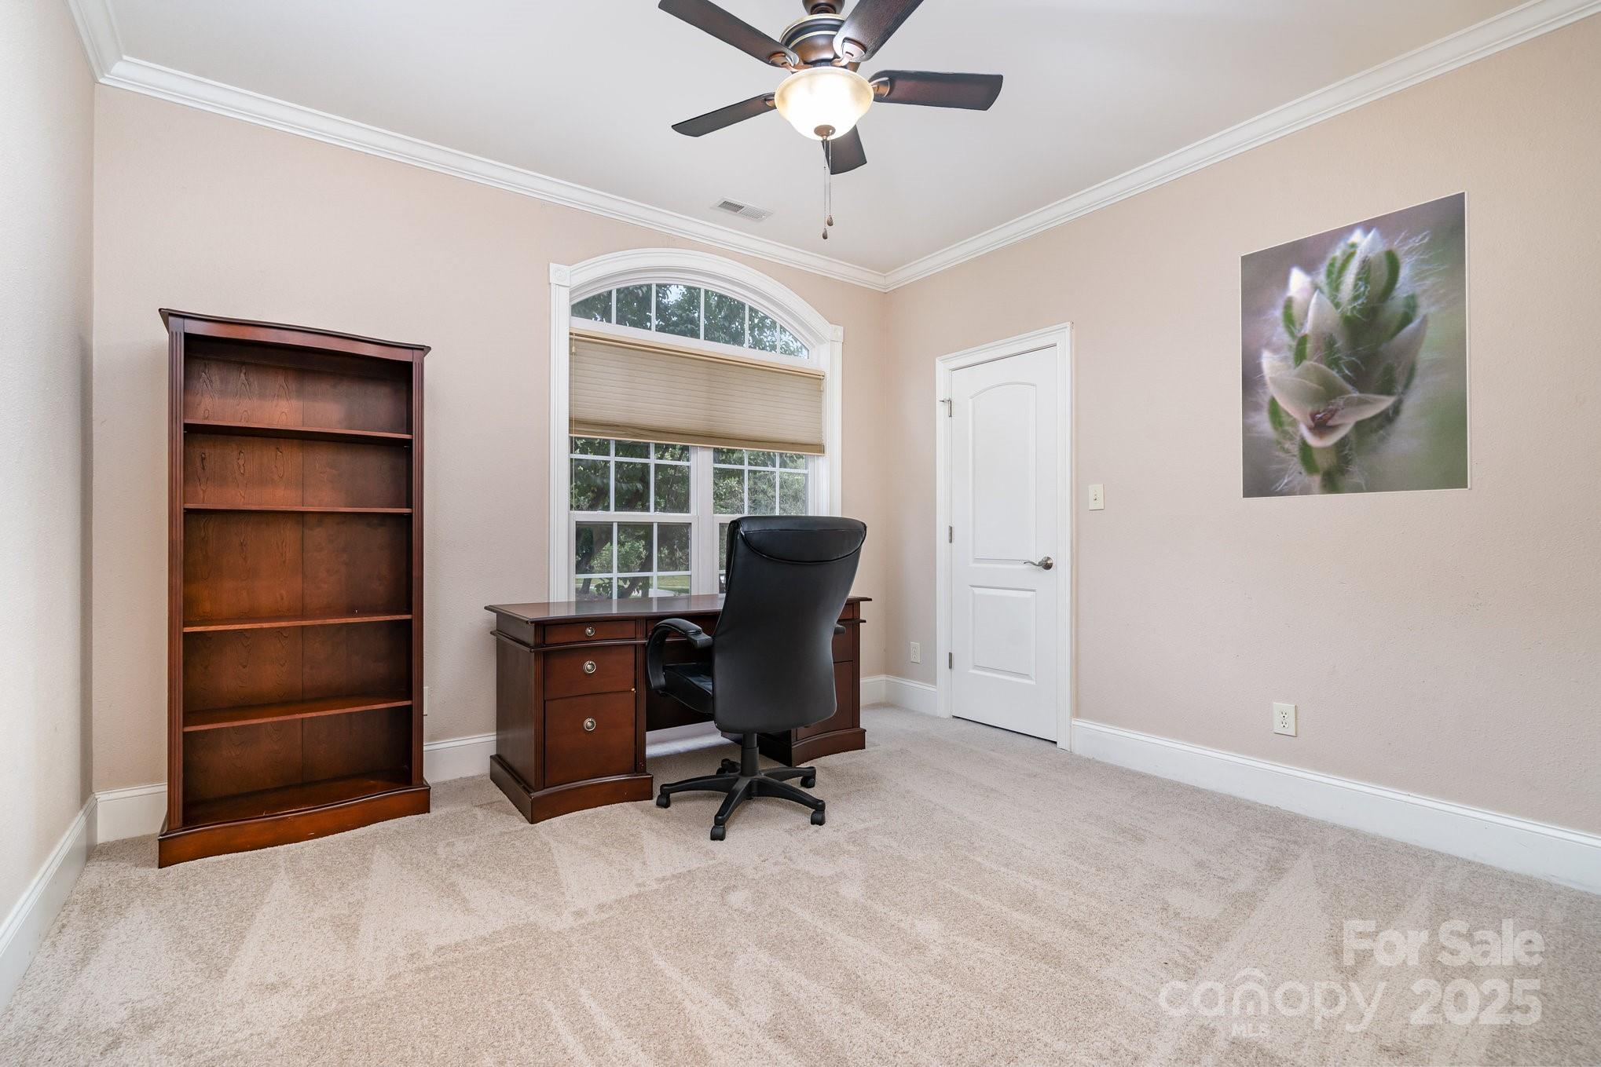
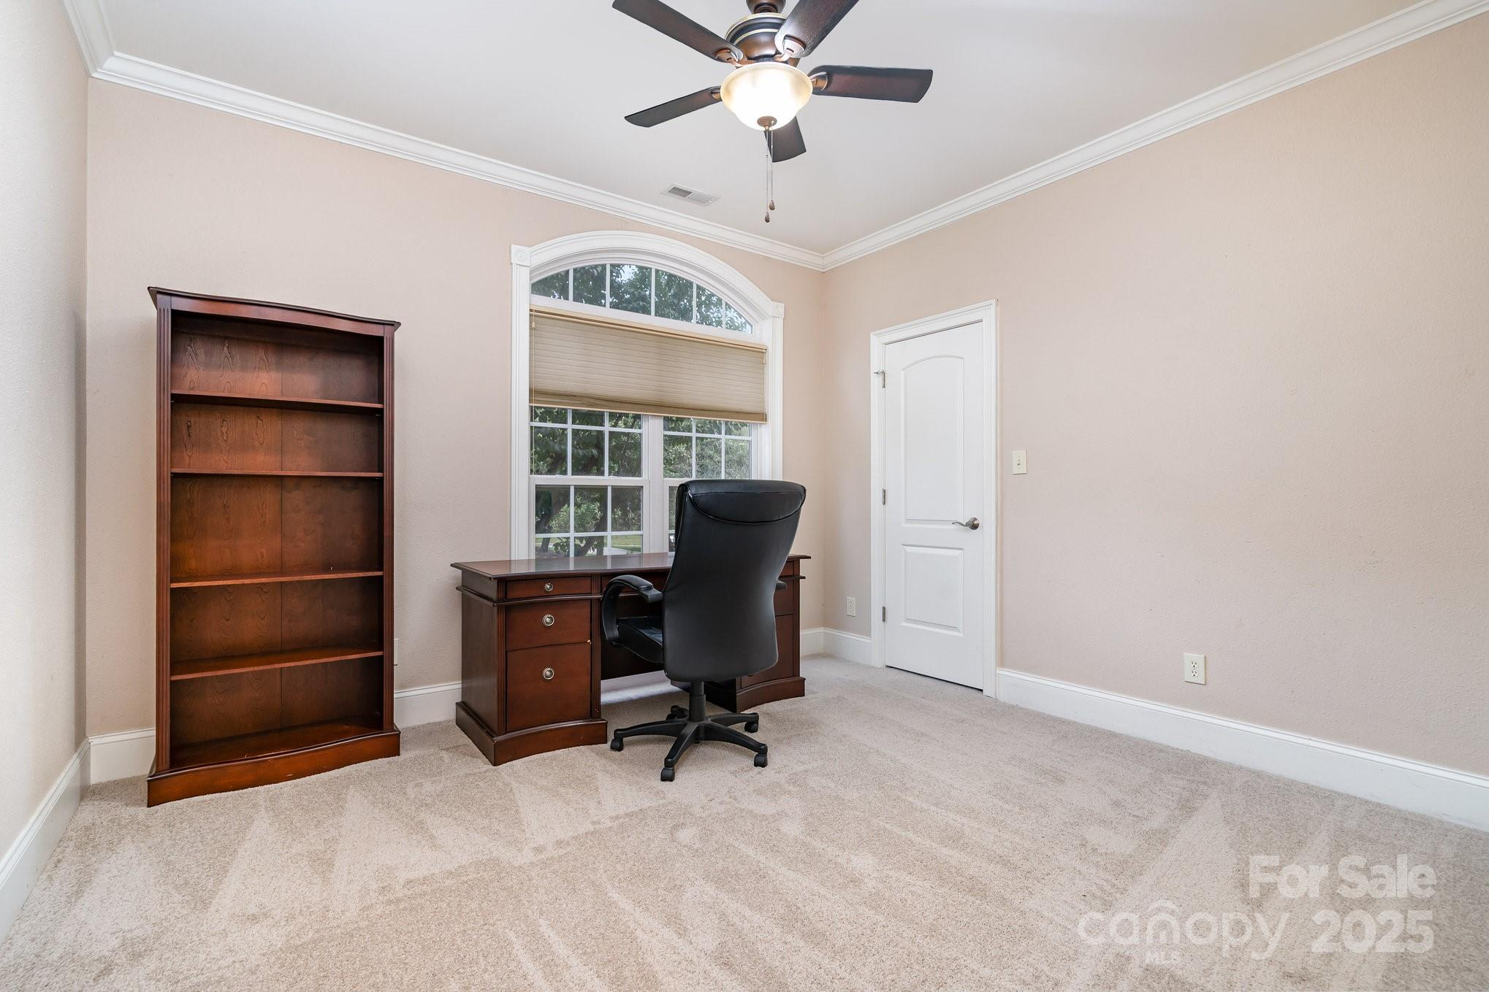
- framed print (1344, 361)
